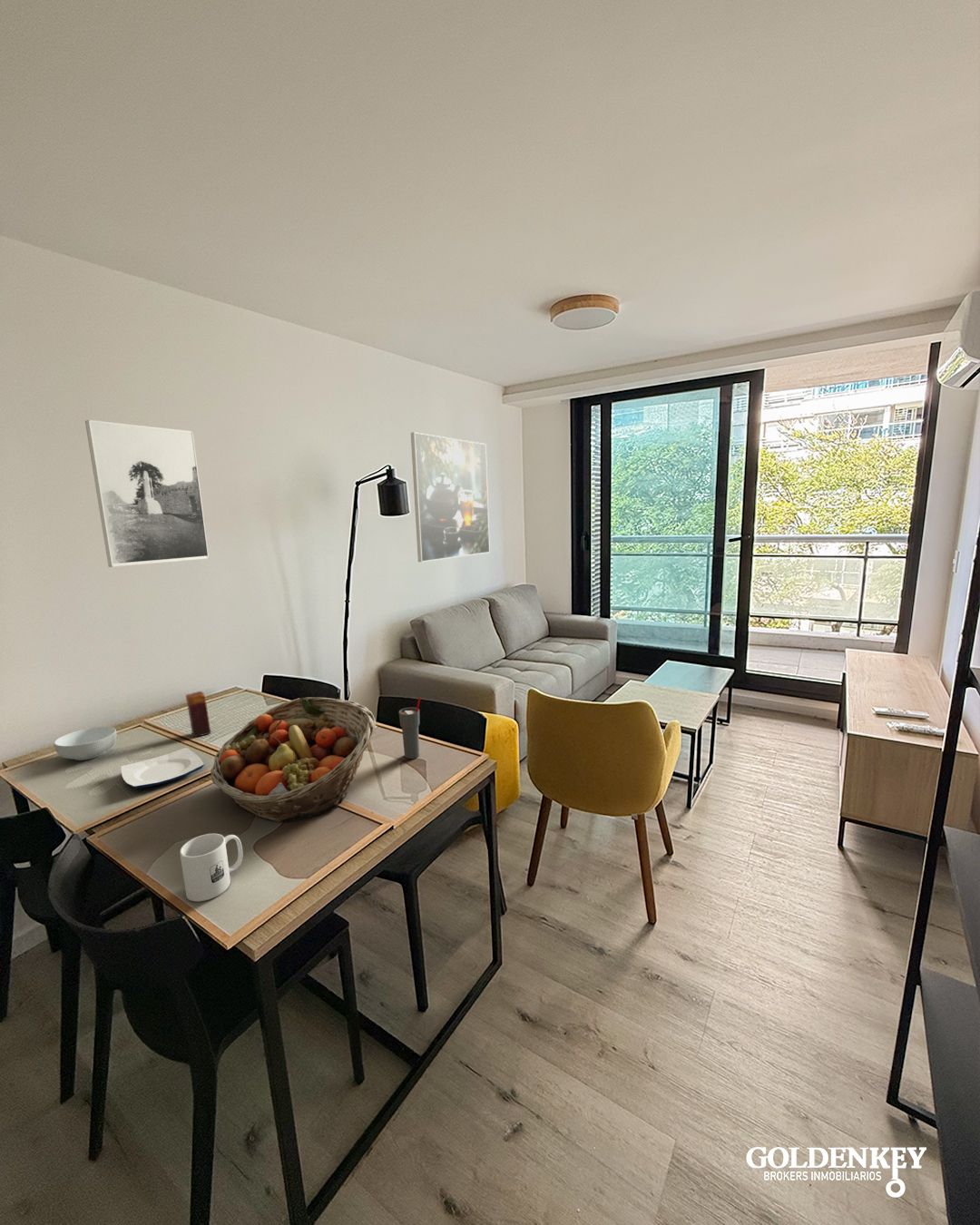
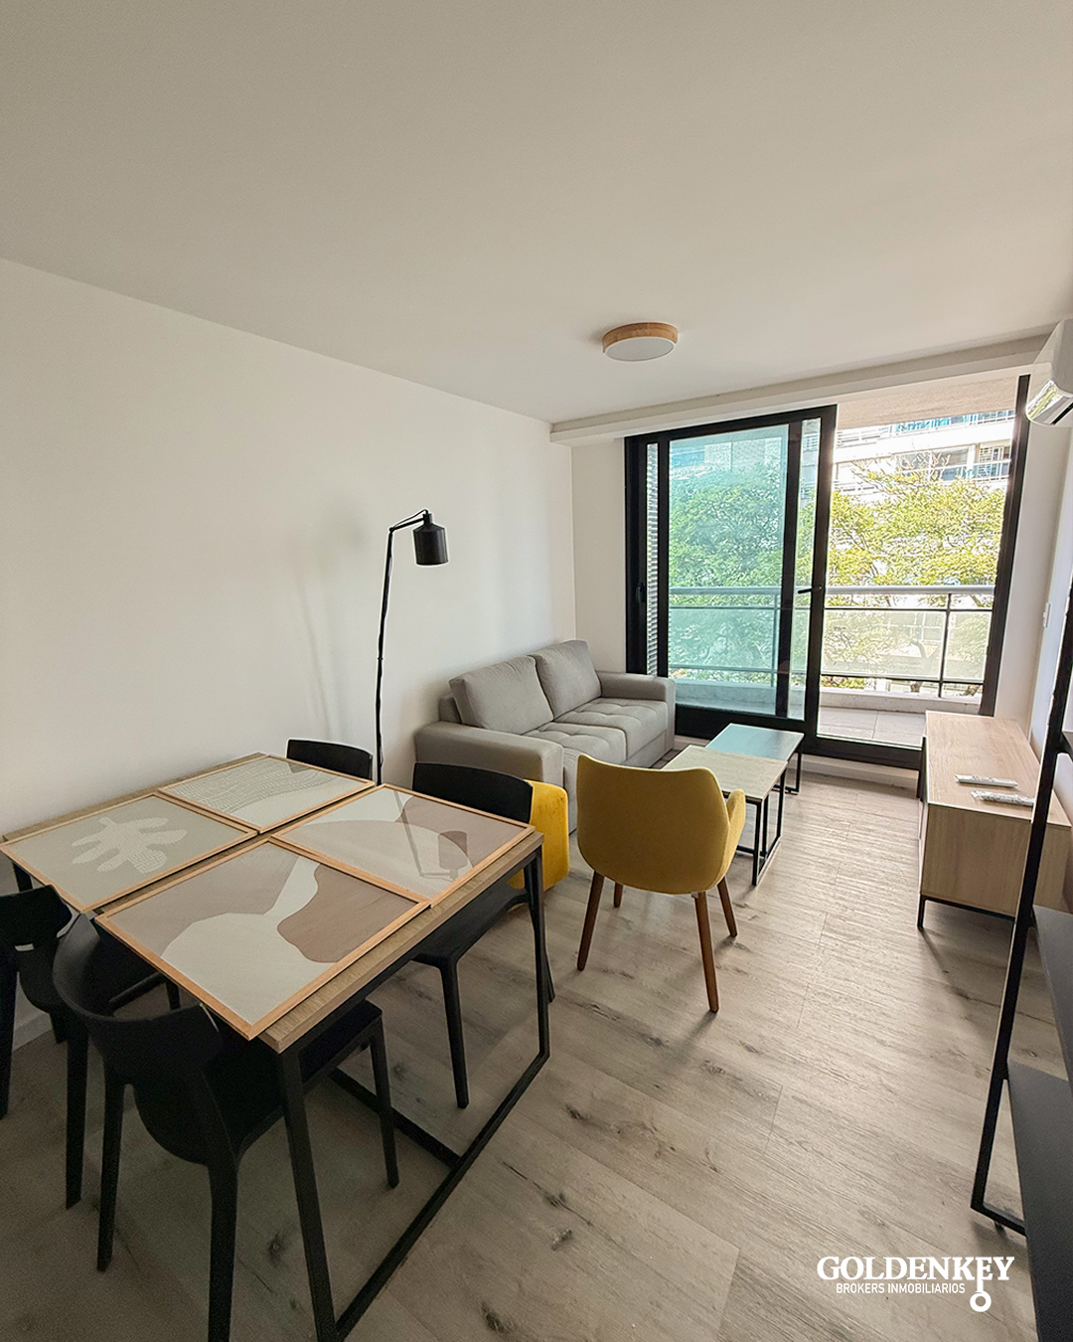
- fruit basket (296, 754)
- cup (410, 726)
- mug (214, 861)
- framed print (454, 498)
- plate (162, 769)
- cereal bowl (87, 745)
- candle (198, 713)
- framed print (152, 495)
